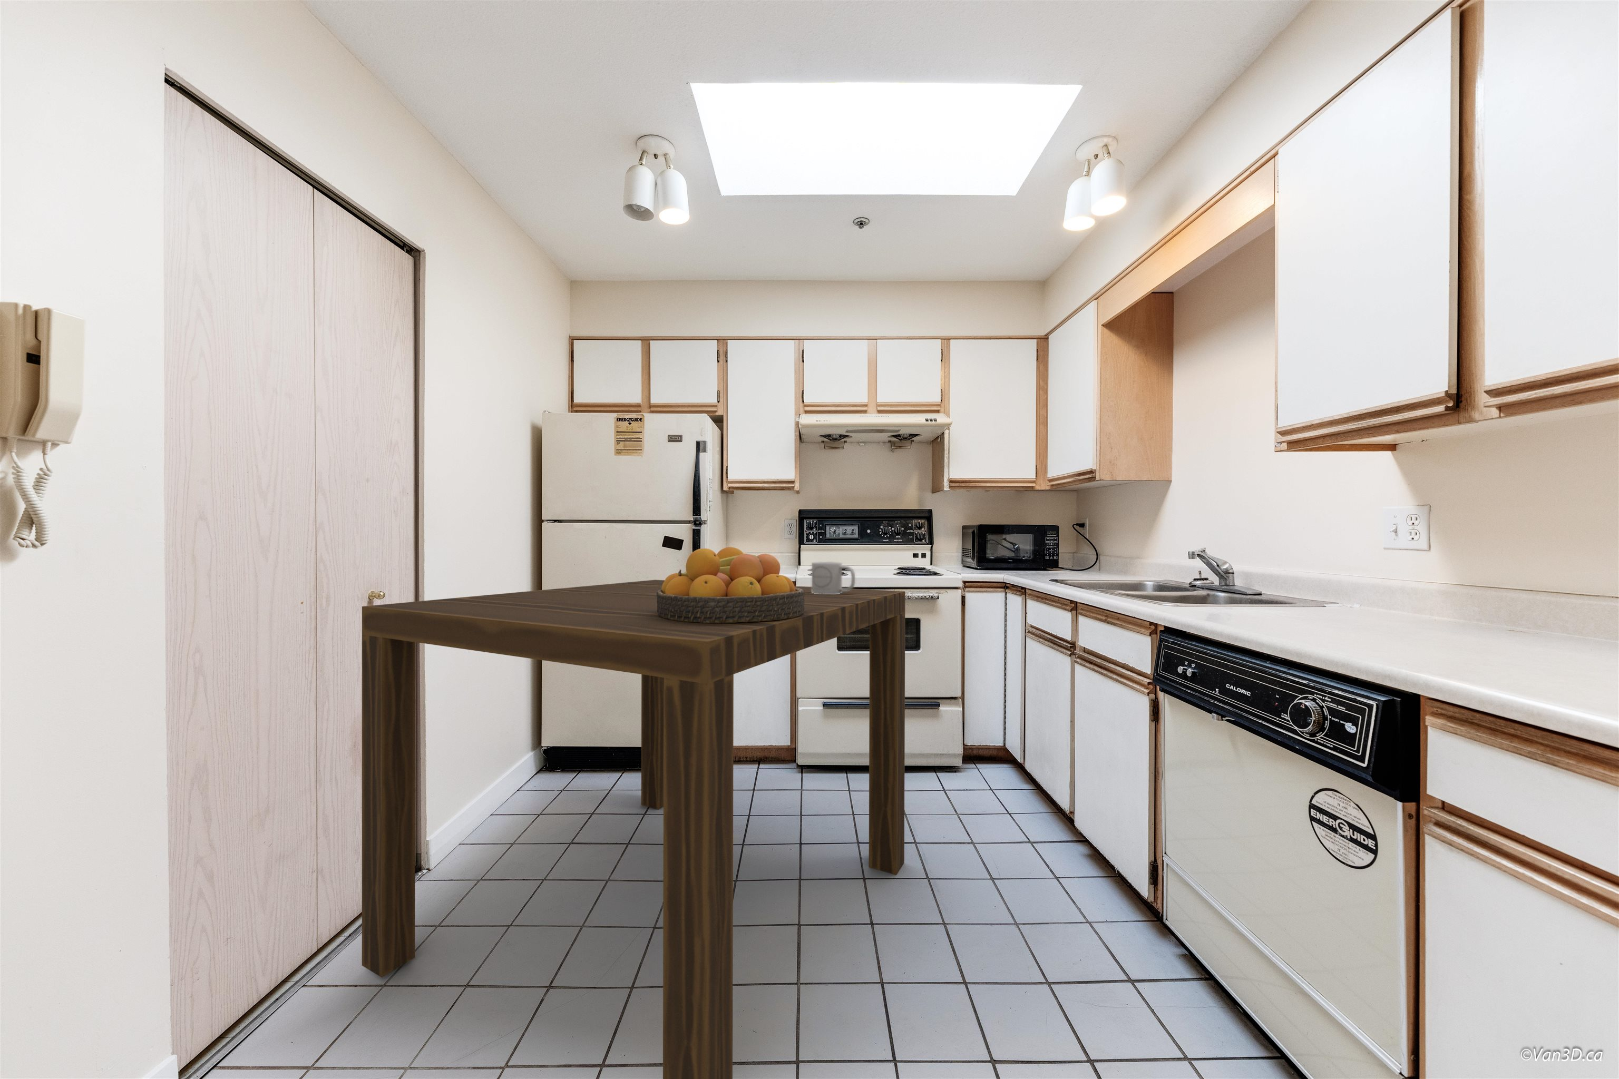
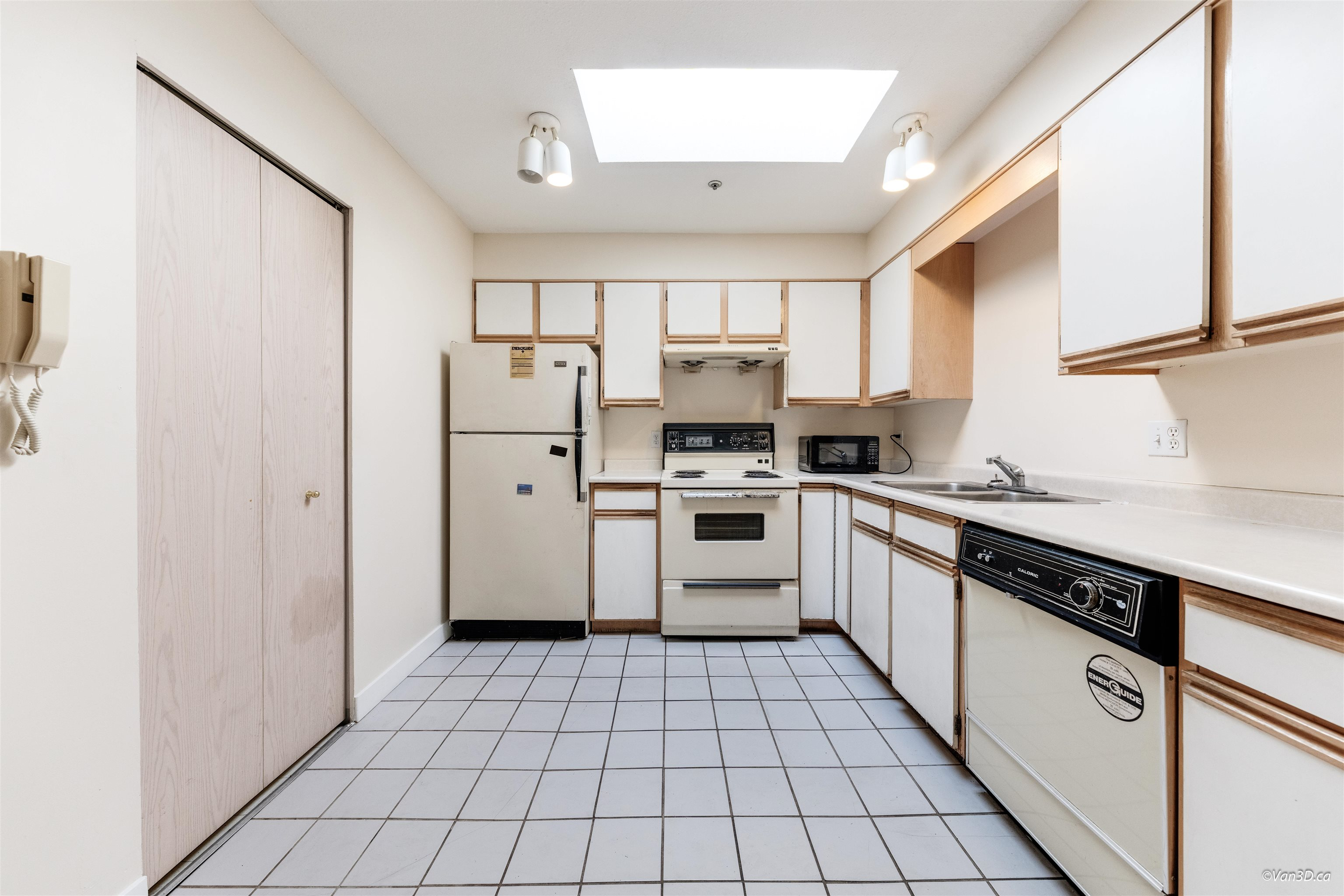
- mug (834, 577)
- dining table (670, 753)
- fruit bowl (731, 579)
